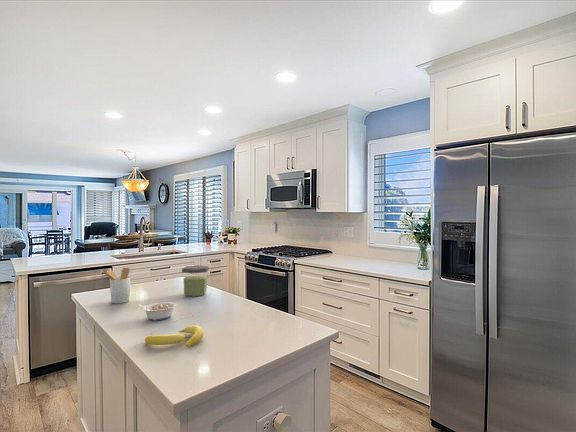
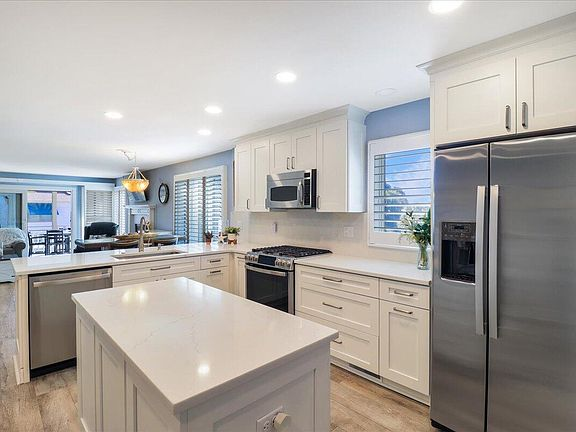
- banana (176, 334)
- jar (195, 280)
- utensil holder (115, 284)
- legume (158, 310)
